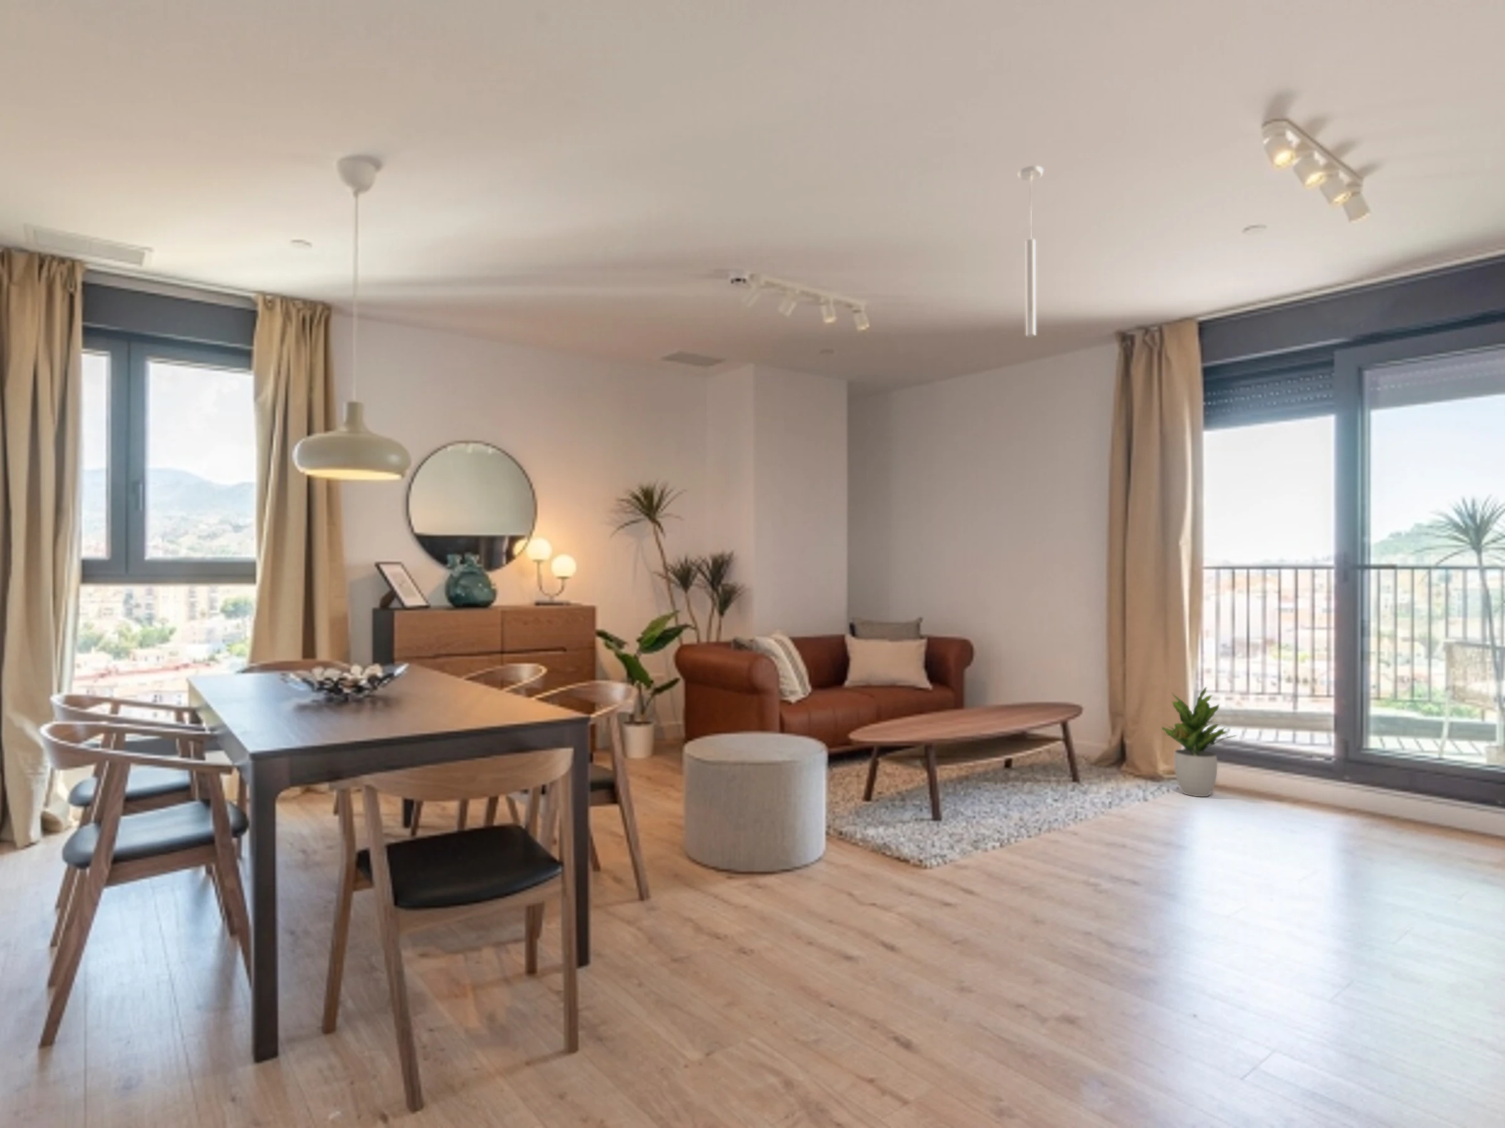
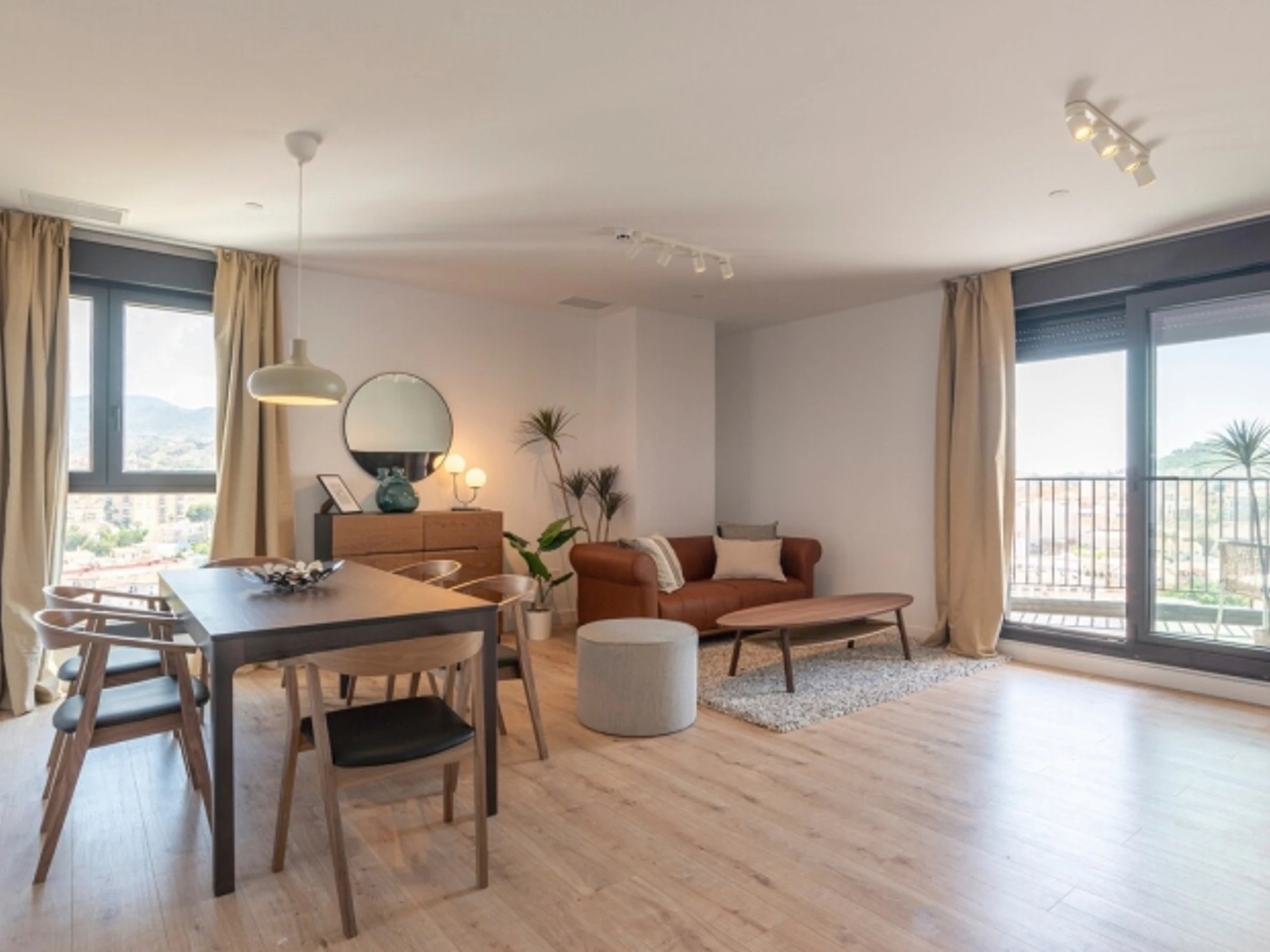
- potted plant (1192, 741)
- ceiling light (1030, 254)
